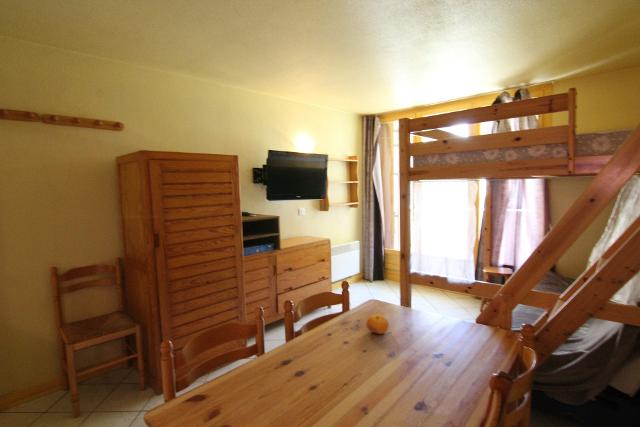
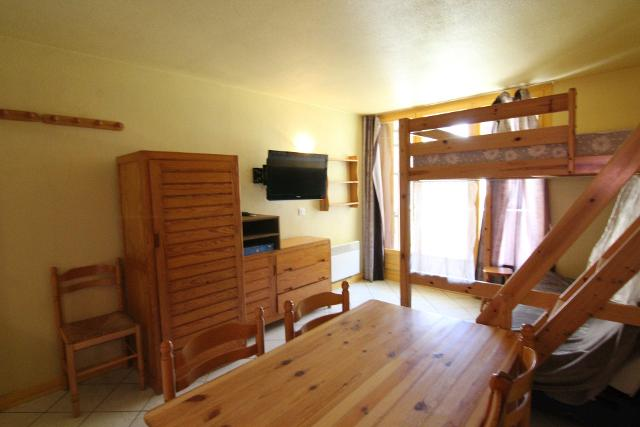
- fruit (377, 323)
